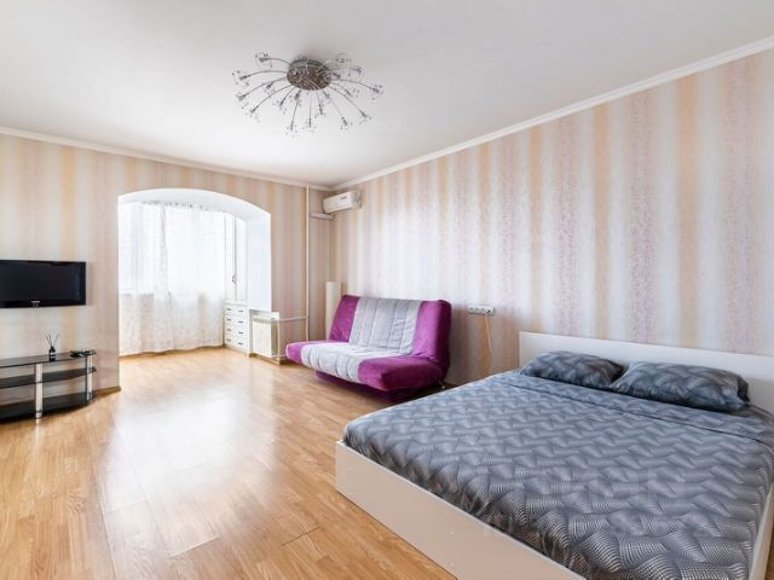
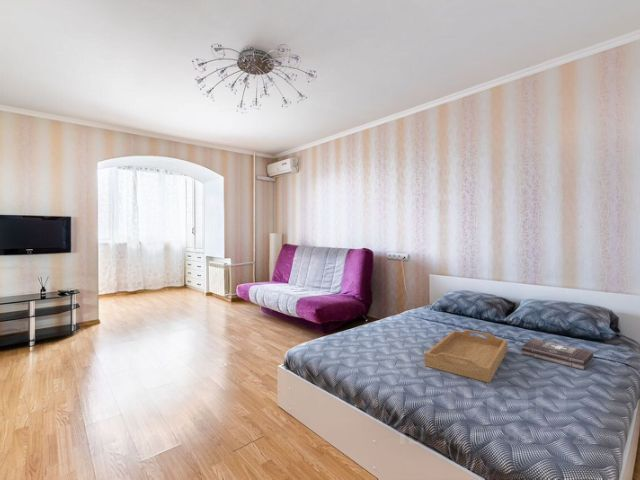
+ serving tray (468, 350)
+ first aid kit (556, 352)
